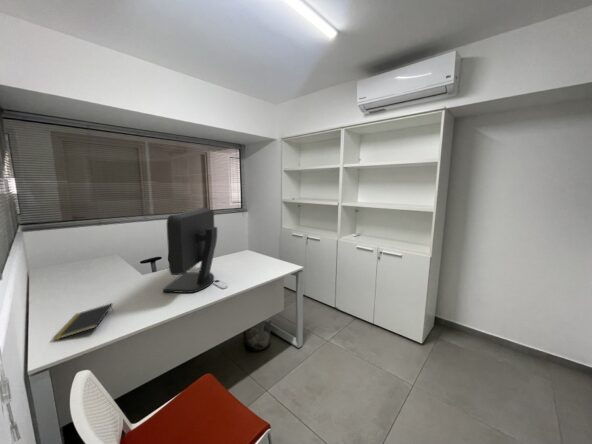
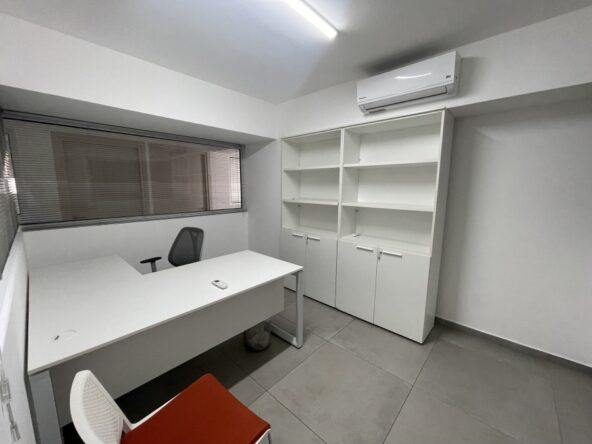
- notepad (85, 319)
- monitor (193, 247)
